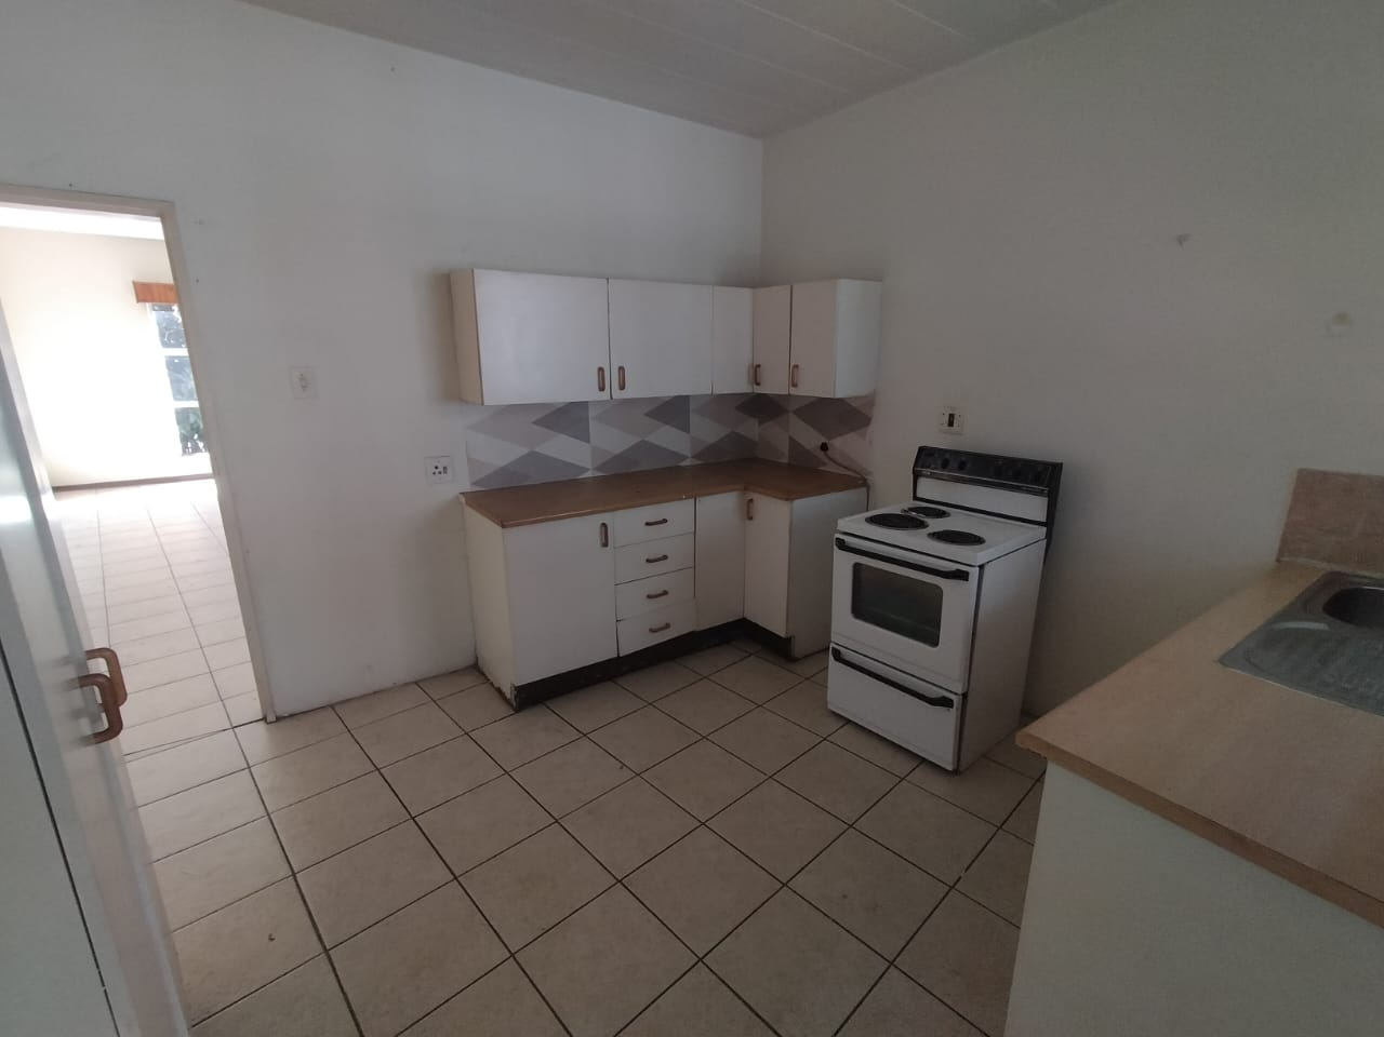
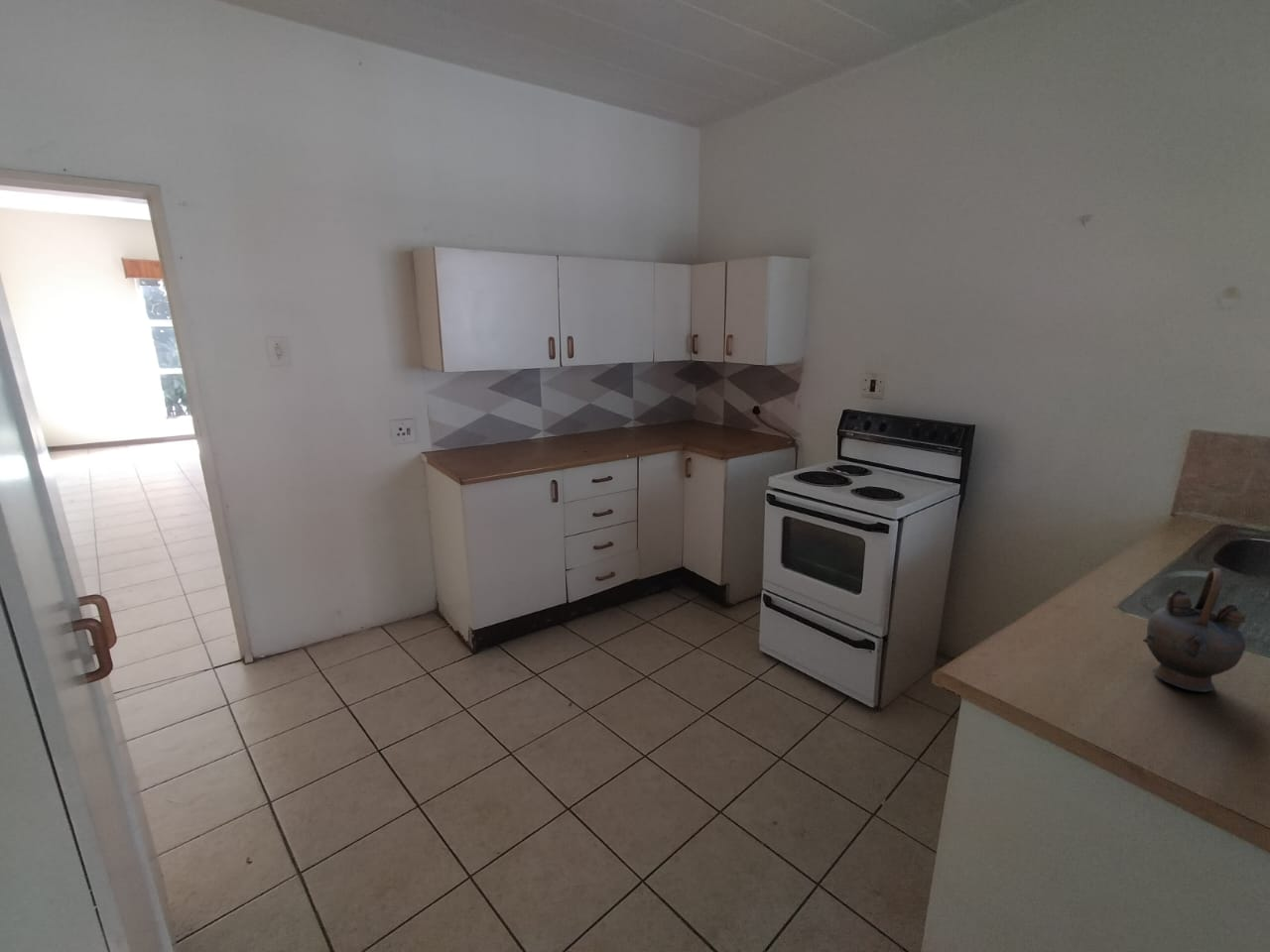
+ teapot (1196, 628)
